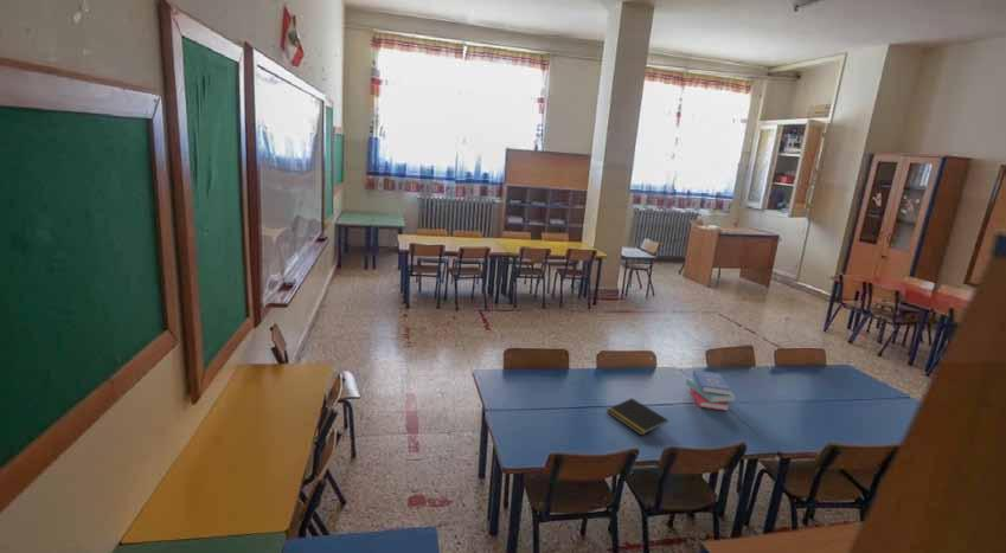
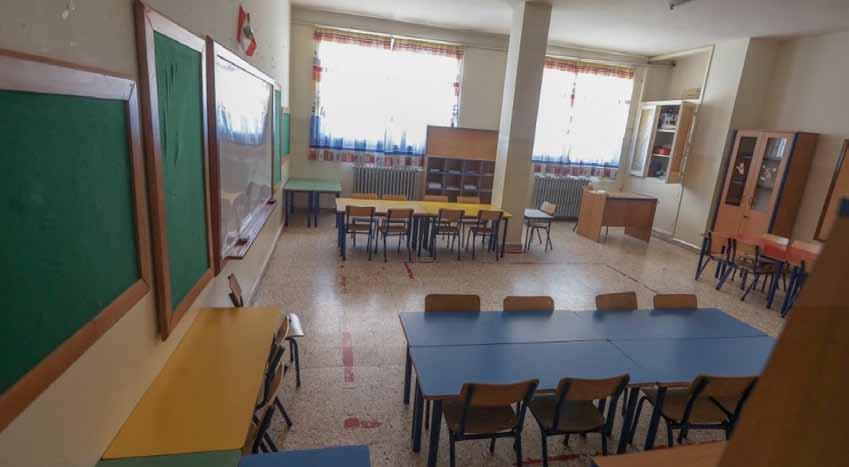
- book (710, 388)
- notepad (636, 416)
